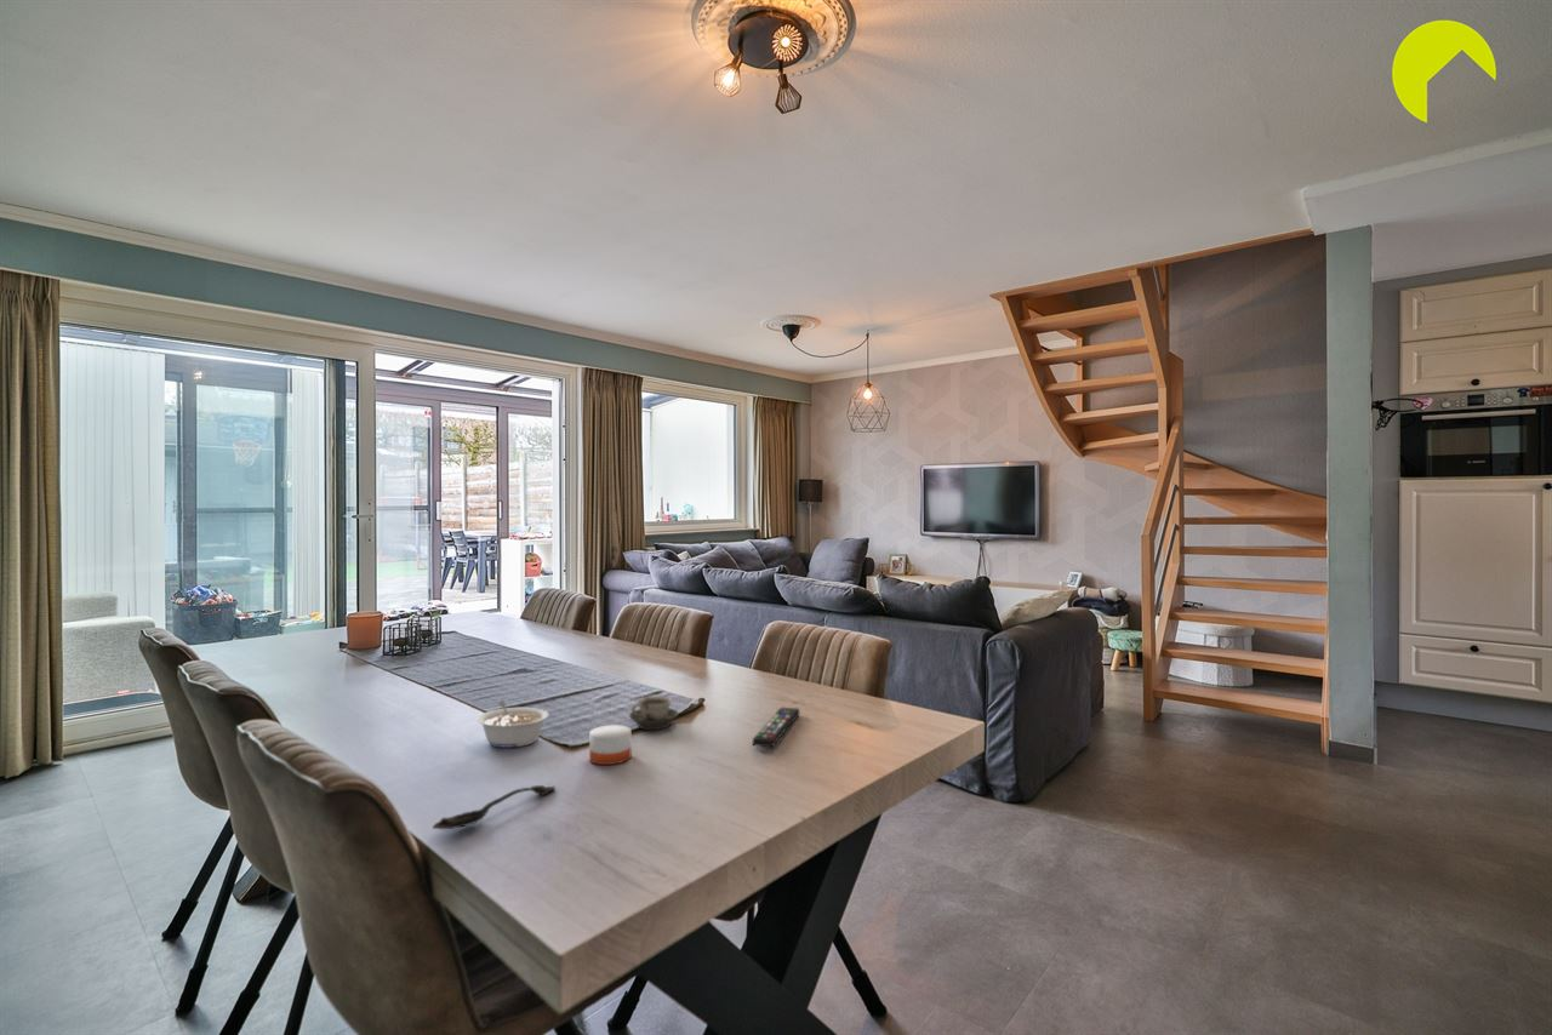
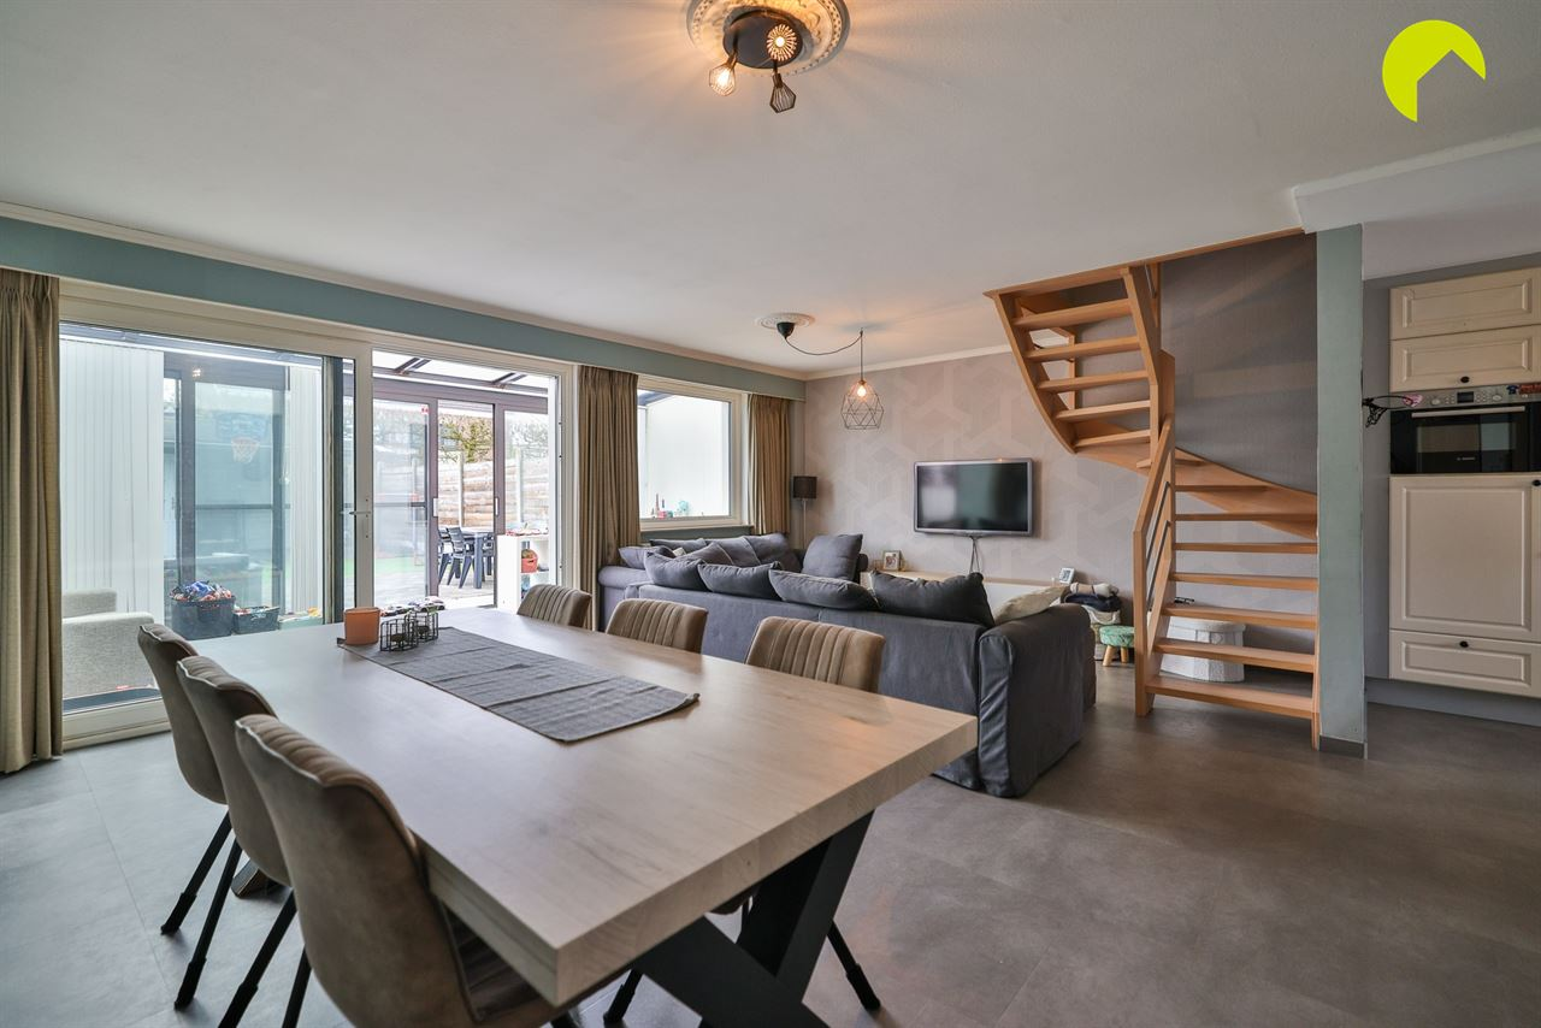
- remote control (777, 725)
- cup (654, 713)
- legume (510, 725)
- spoon (498, 802)
- candle (610, 730)
